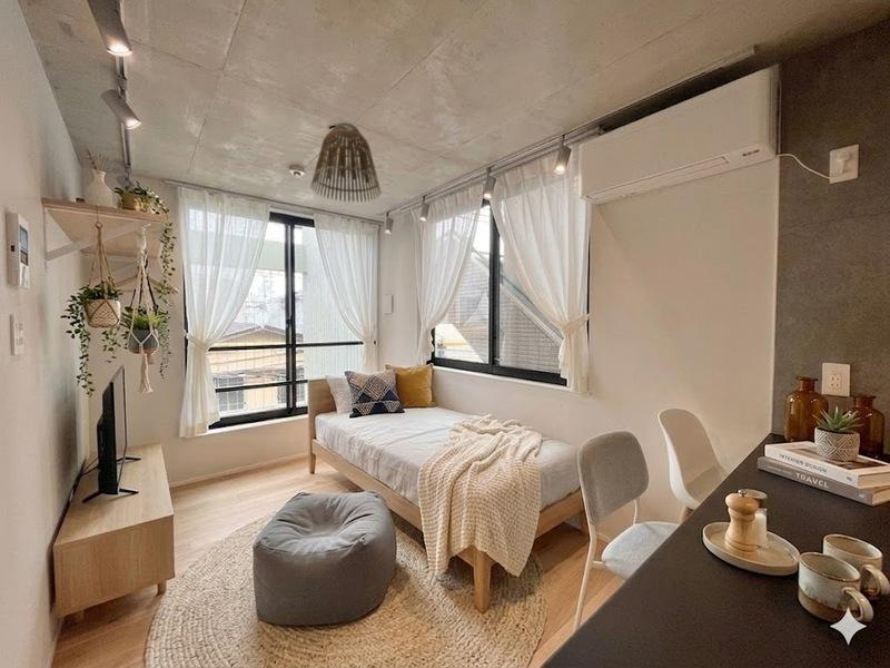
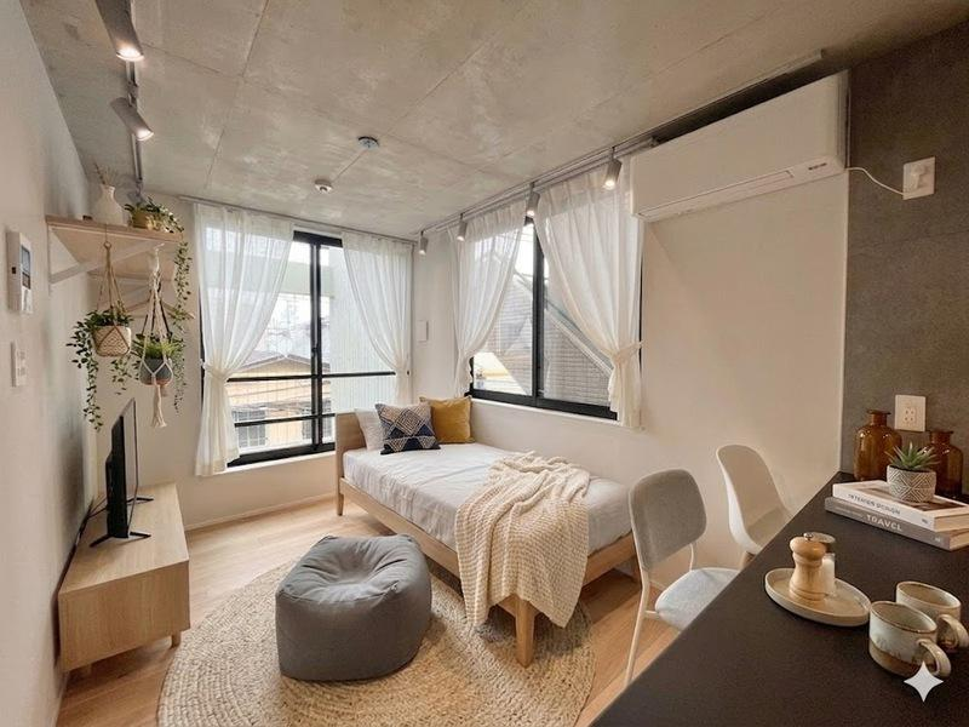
- lamp shade (347, 159)
